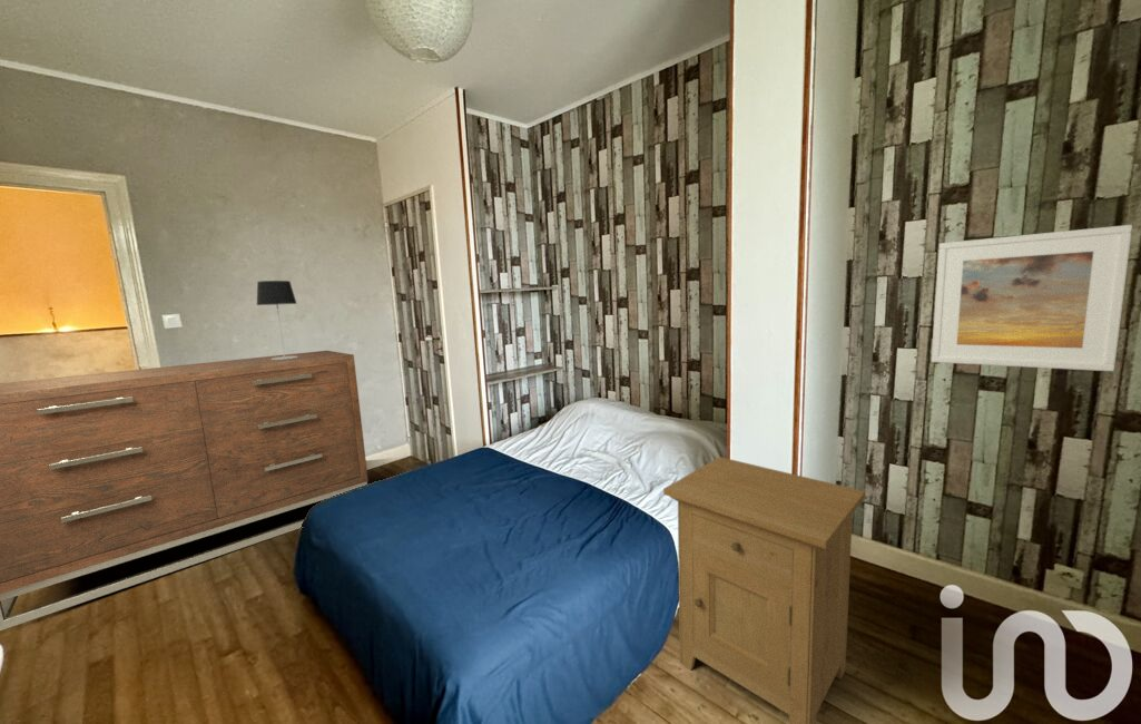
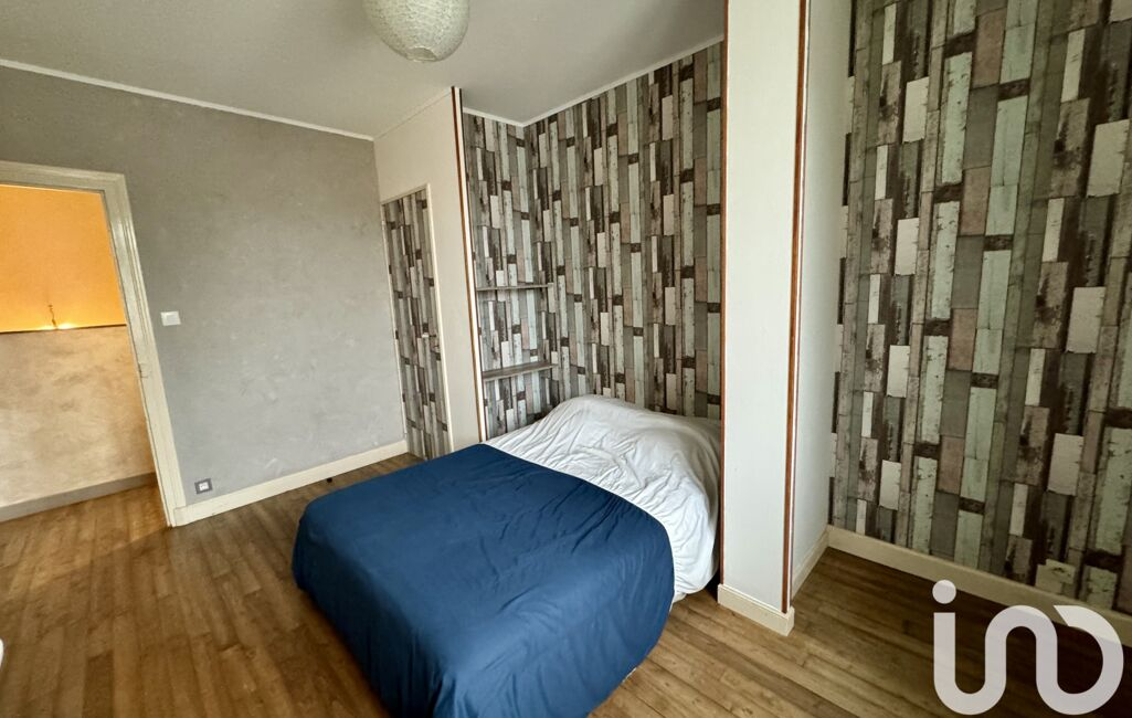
- nightstand (759, 581)
- dresser (203, 456)
- table lamp (278, 317)
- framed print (1019, 302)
